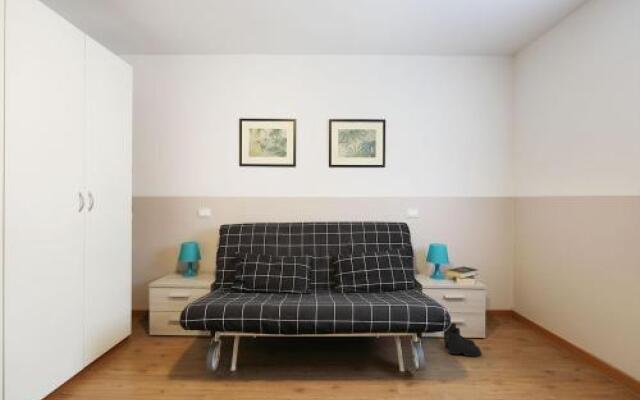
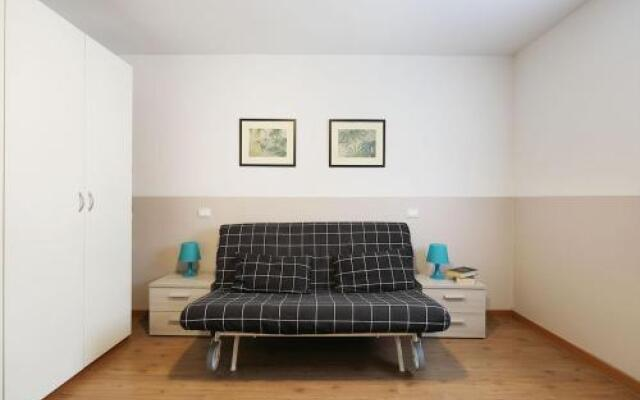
- boots (461, 338)
